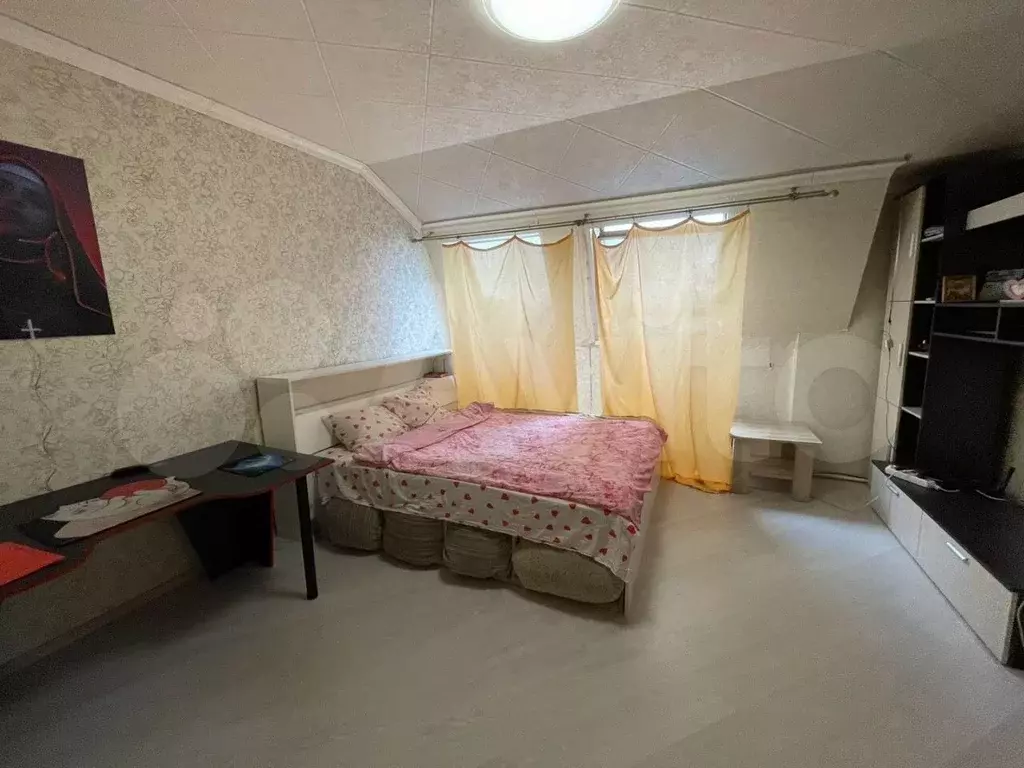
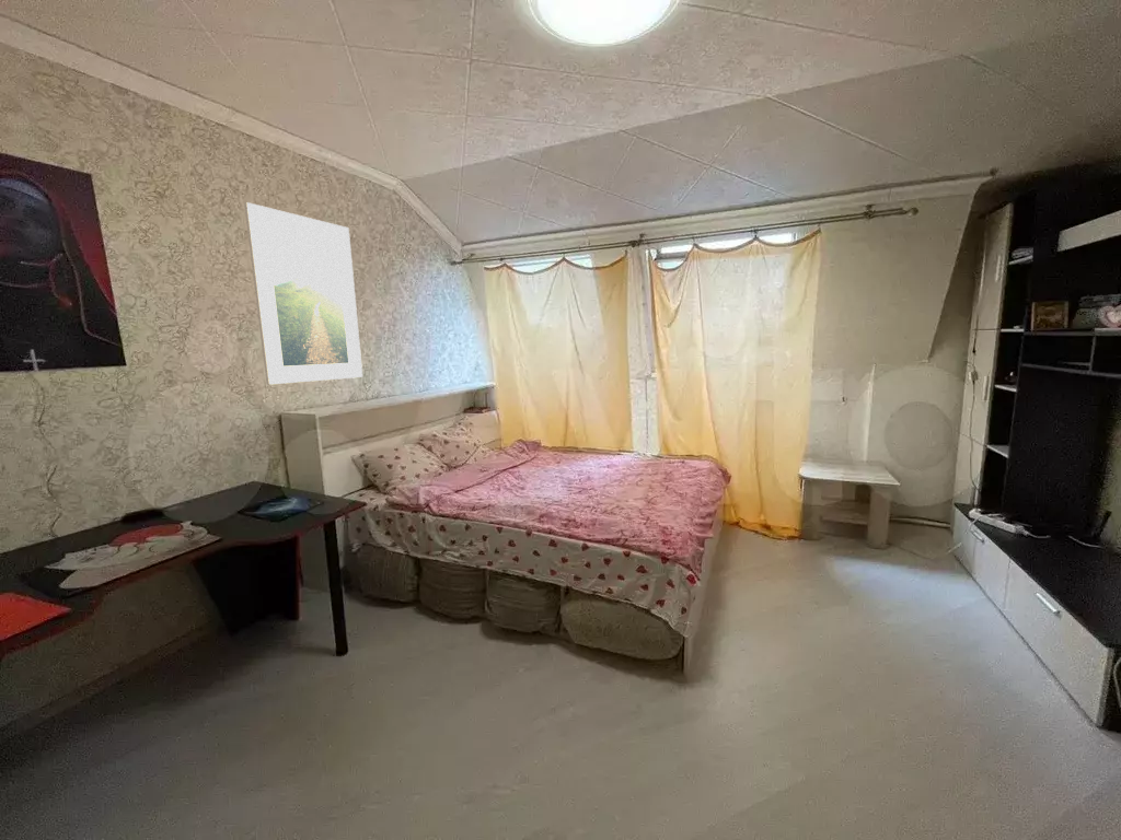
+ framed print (310, 300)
